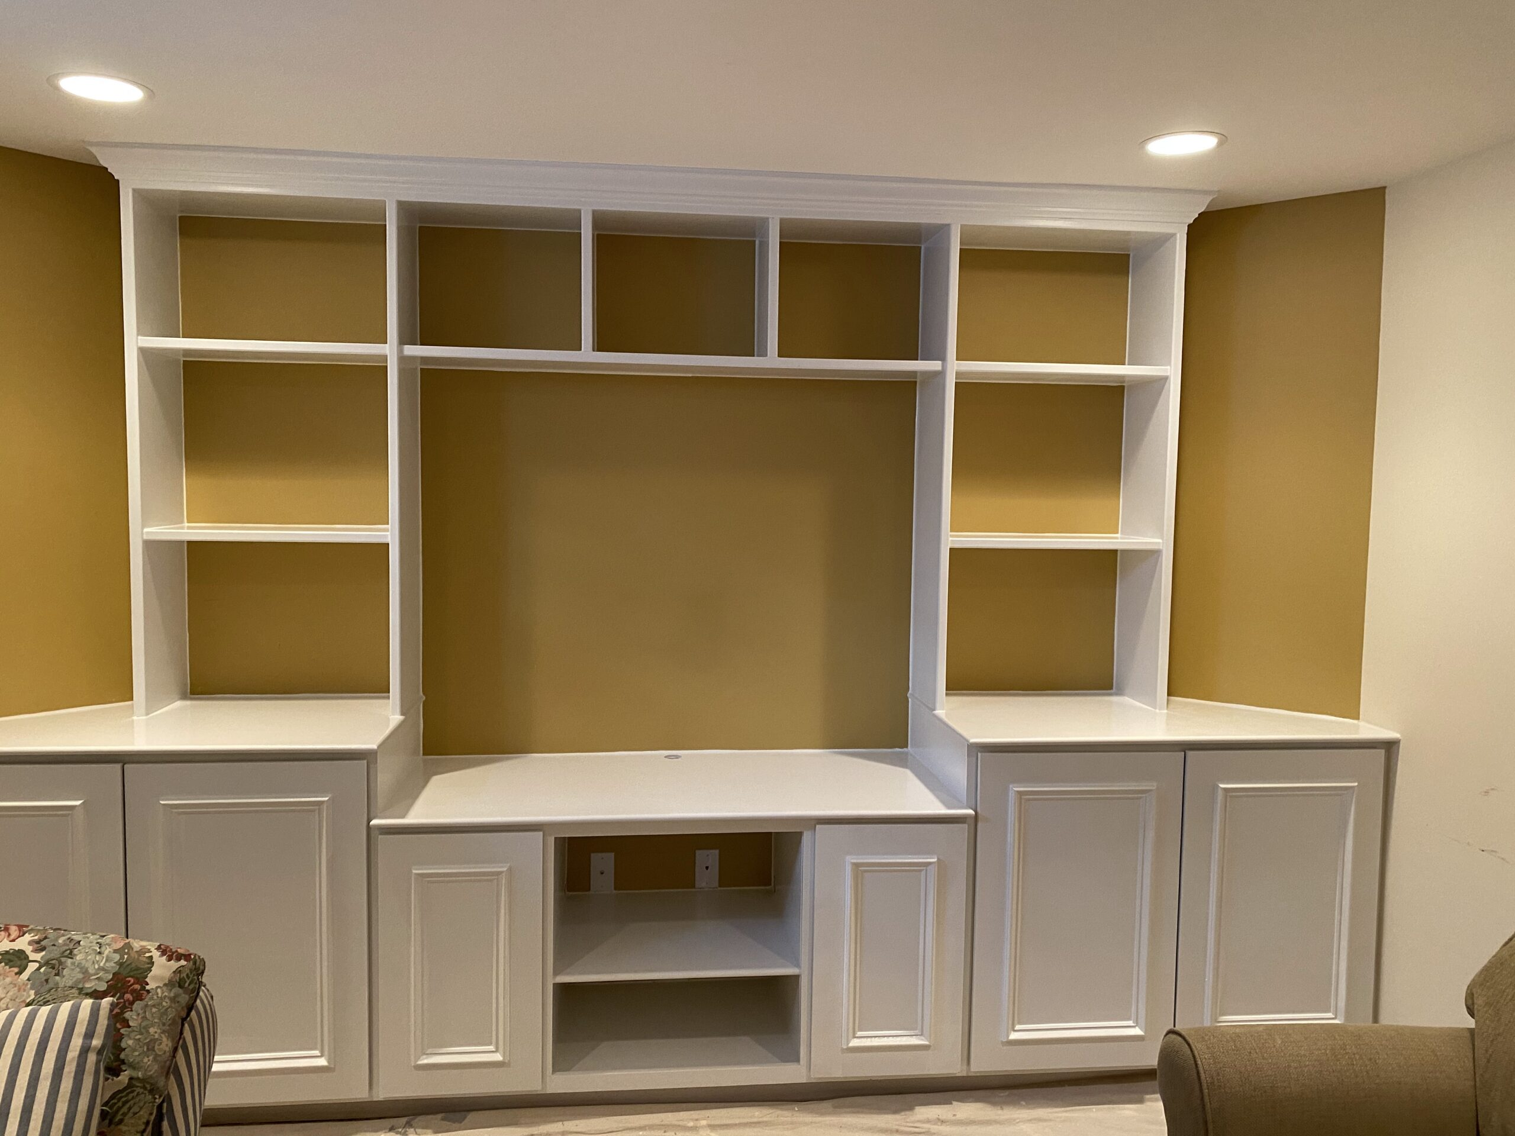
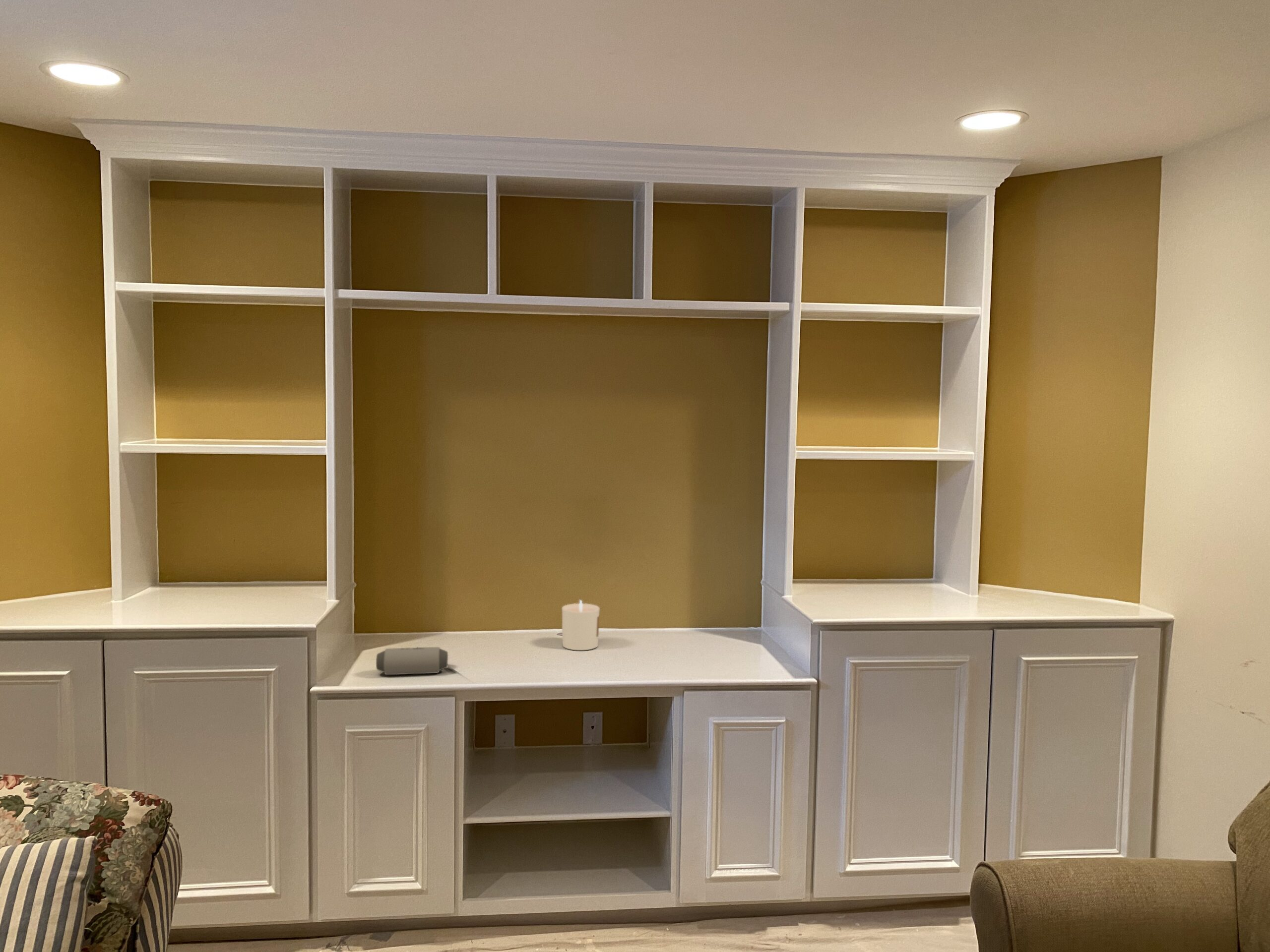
+ speaker (412, 660)
+ candle (580, 623)
